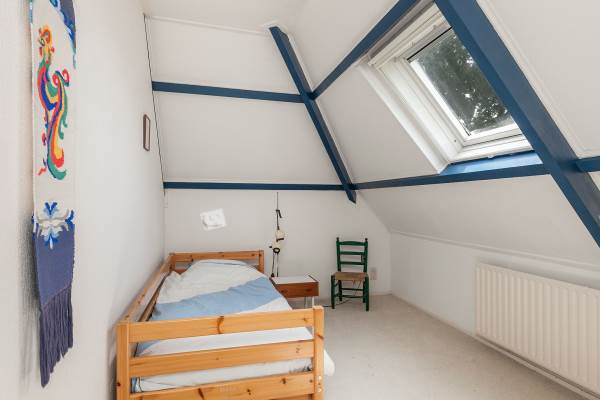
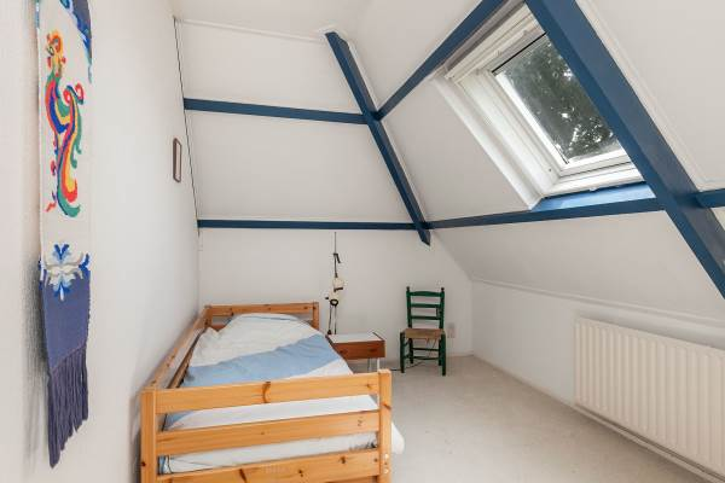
- wall ornament (213, 219)
